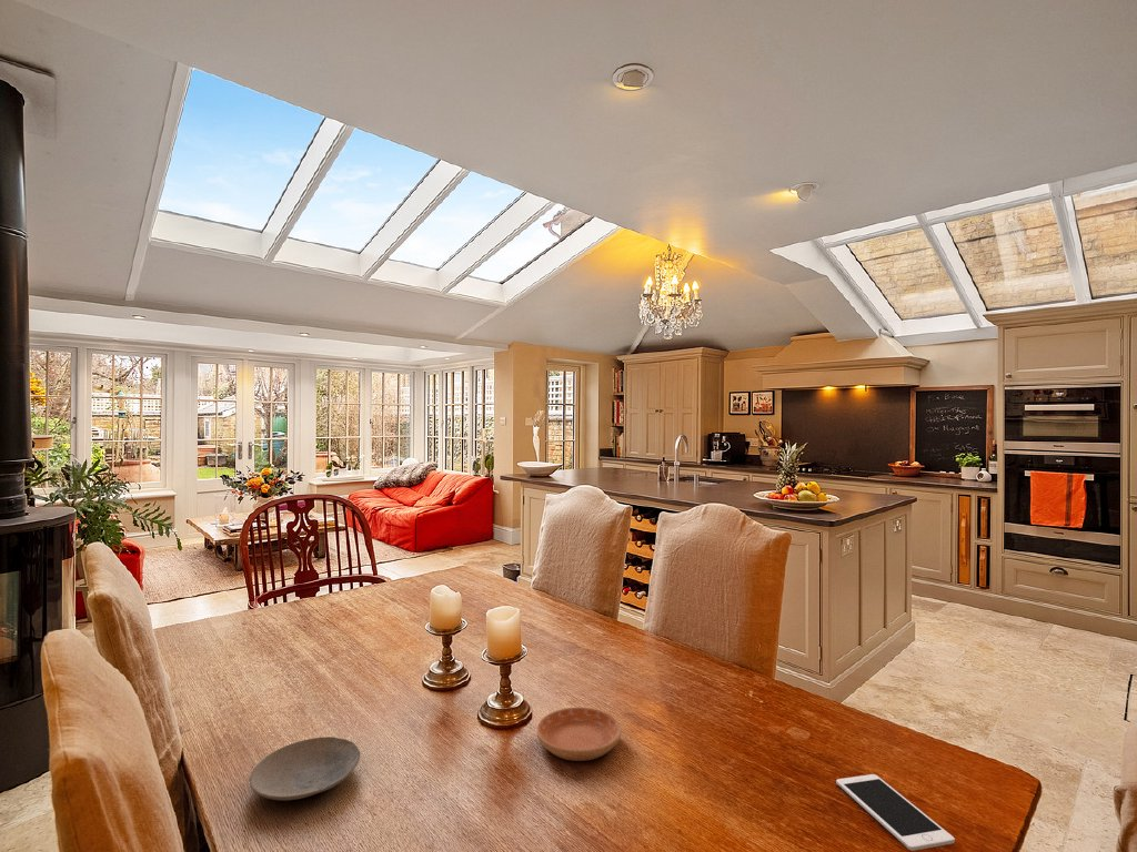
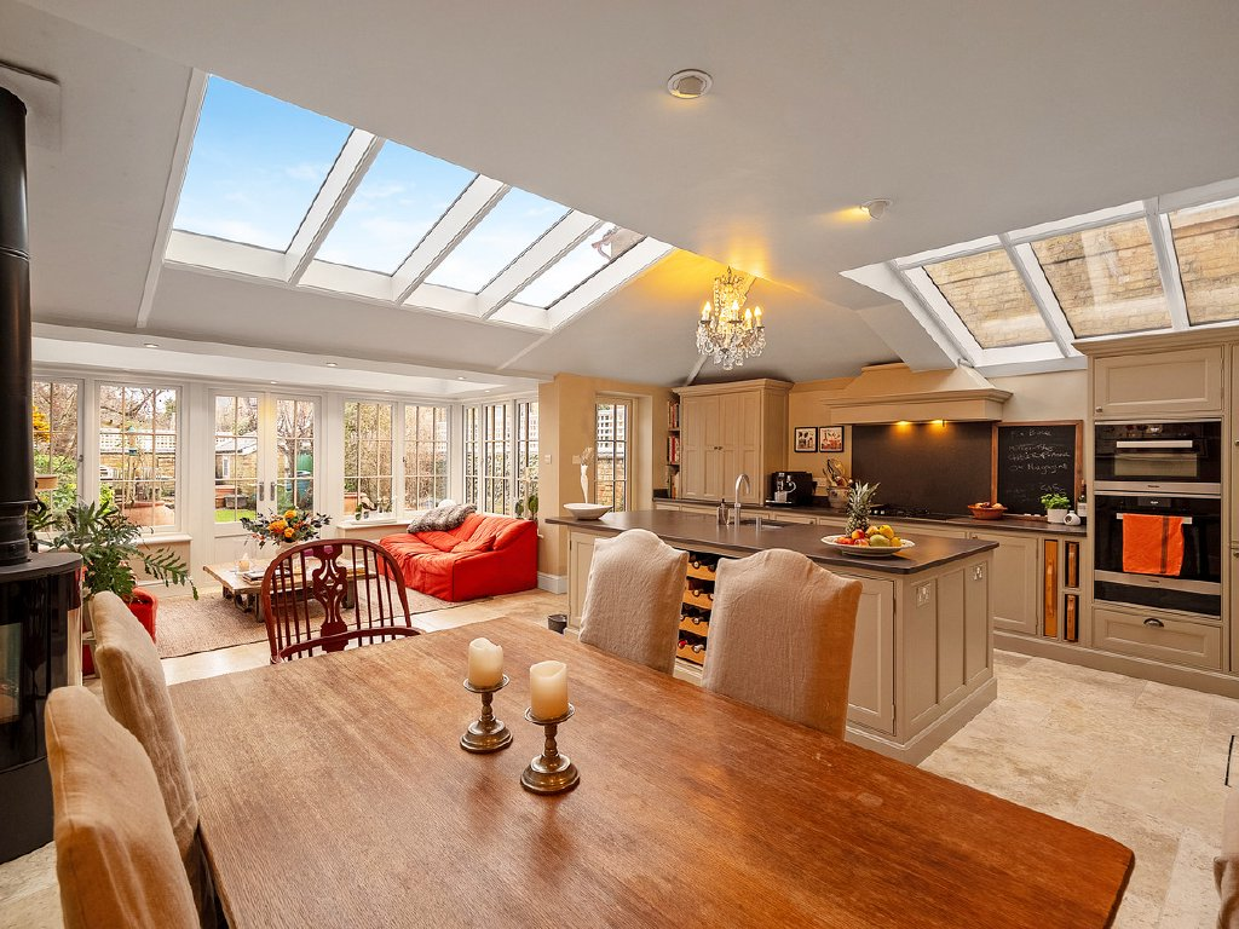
- cell phone (891, 809)
- saucer (578, 734)
- plate (306, 772)
